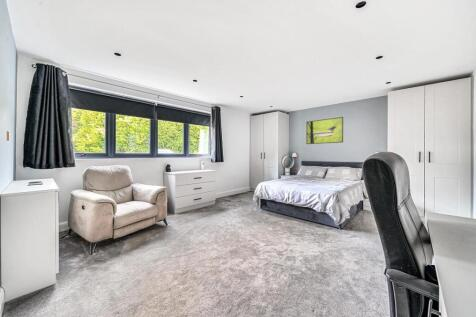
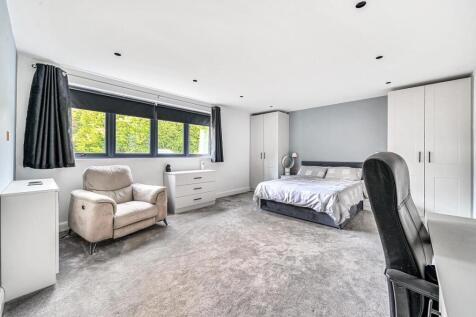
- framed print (323, 131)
